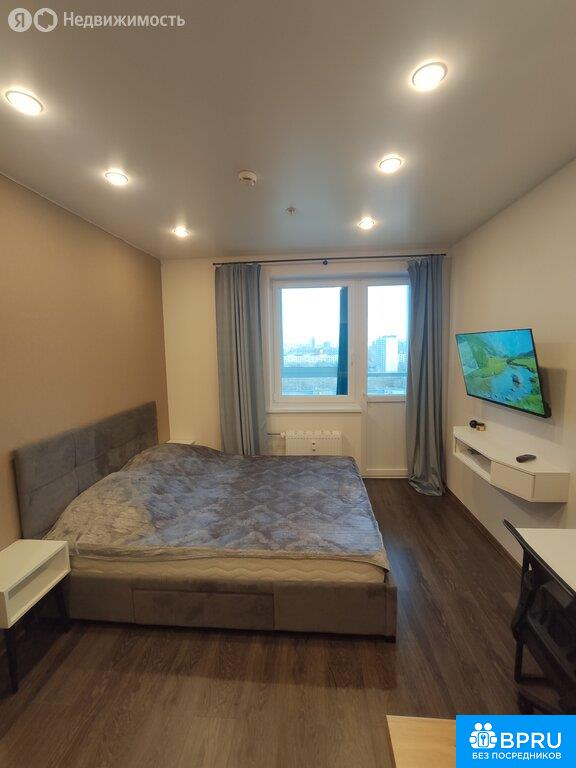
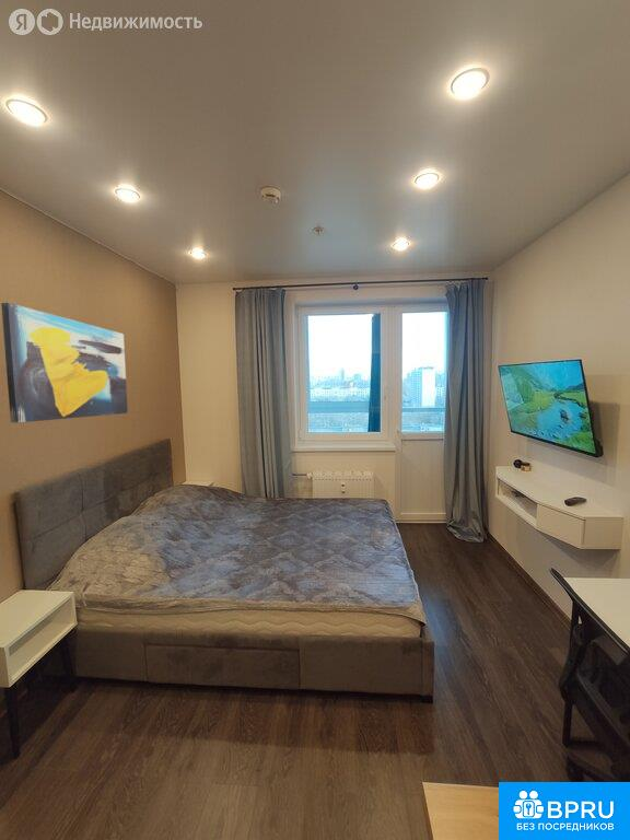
+ wall art (78, 370)
